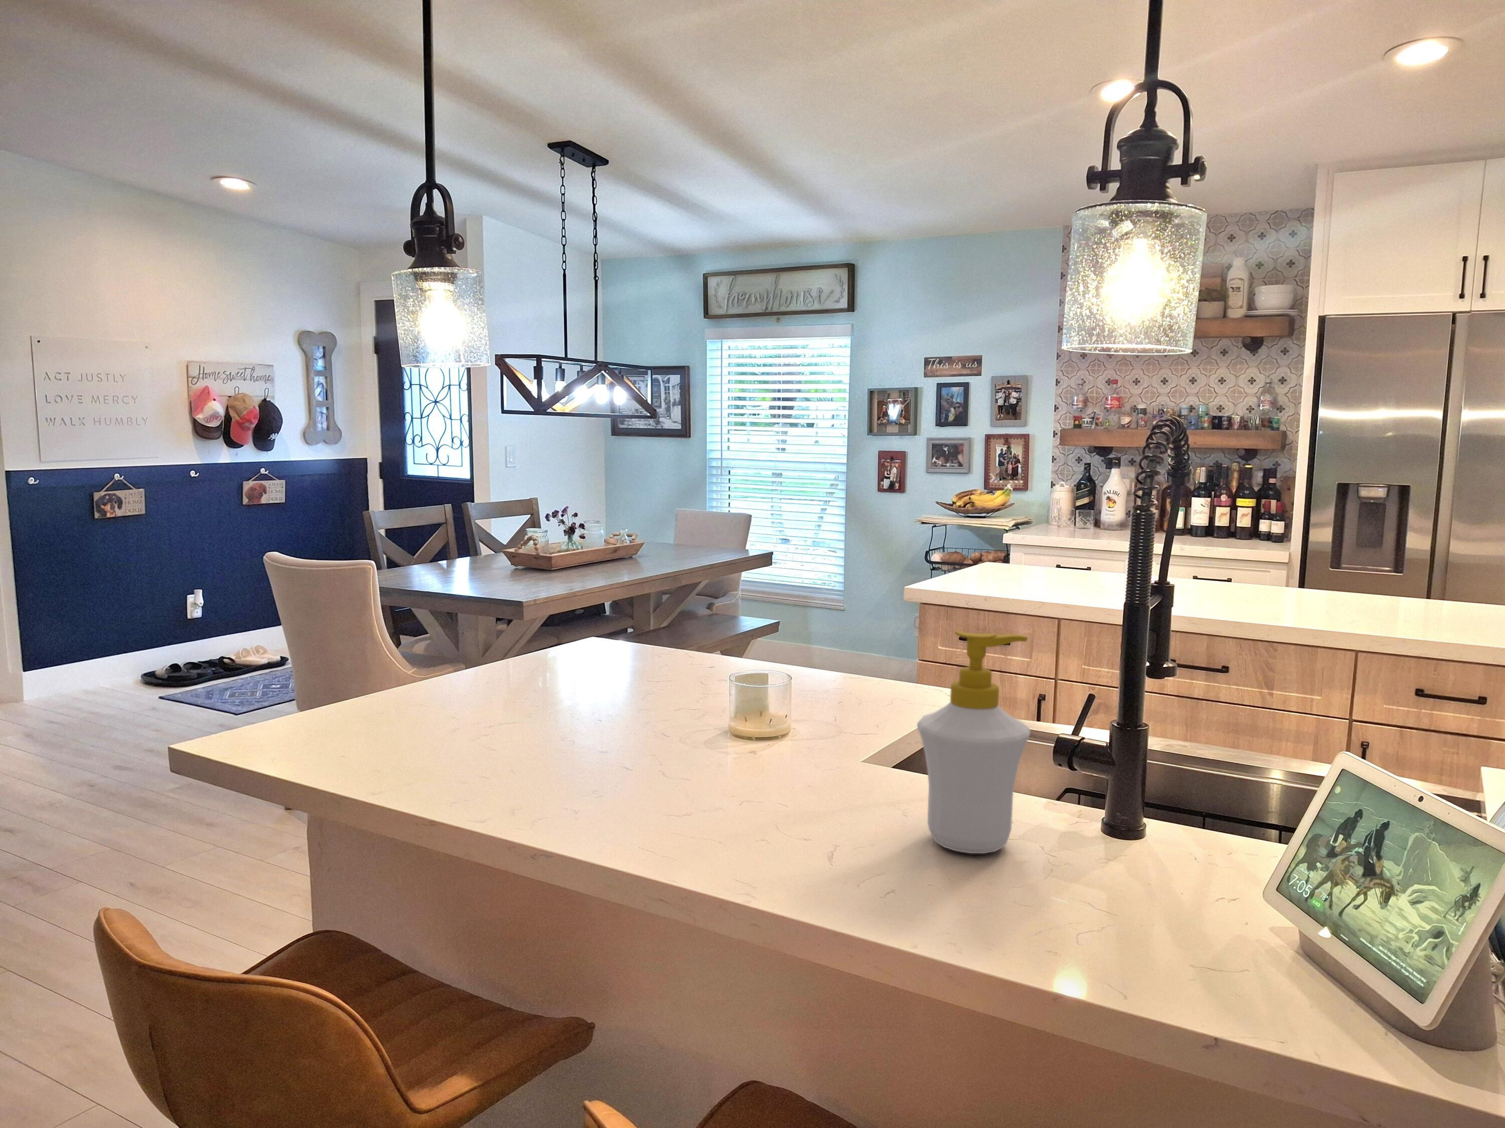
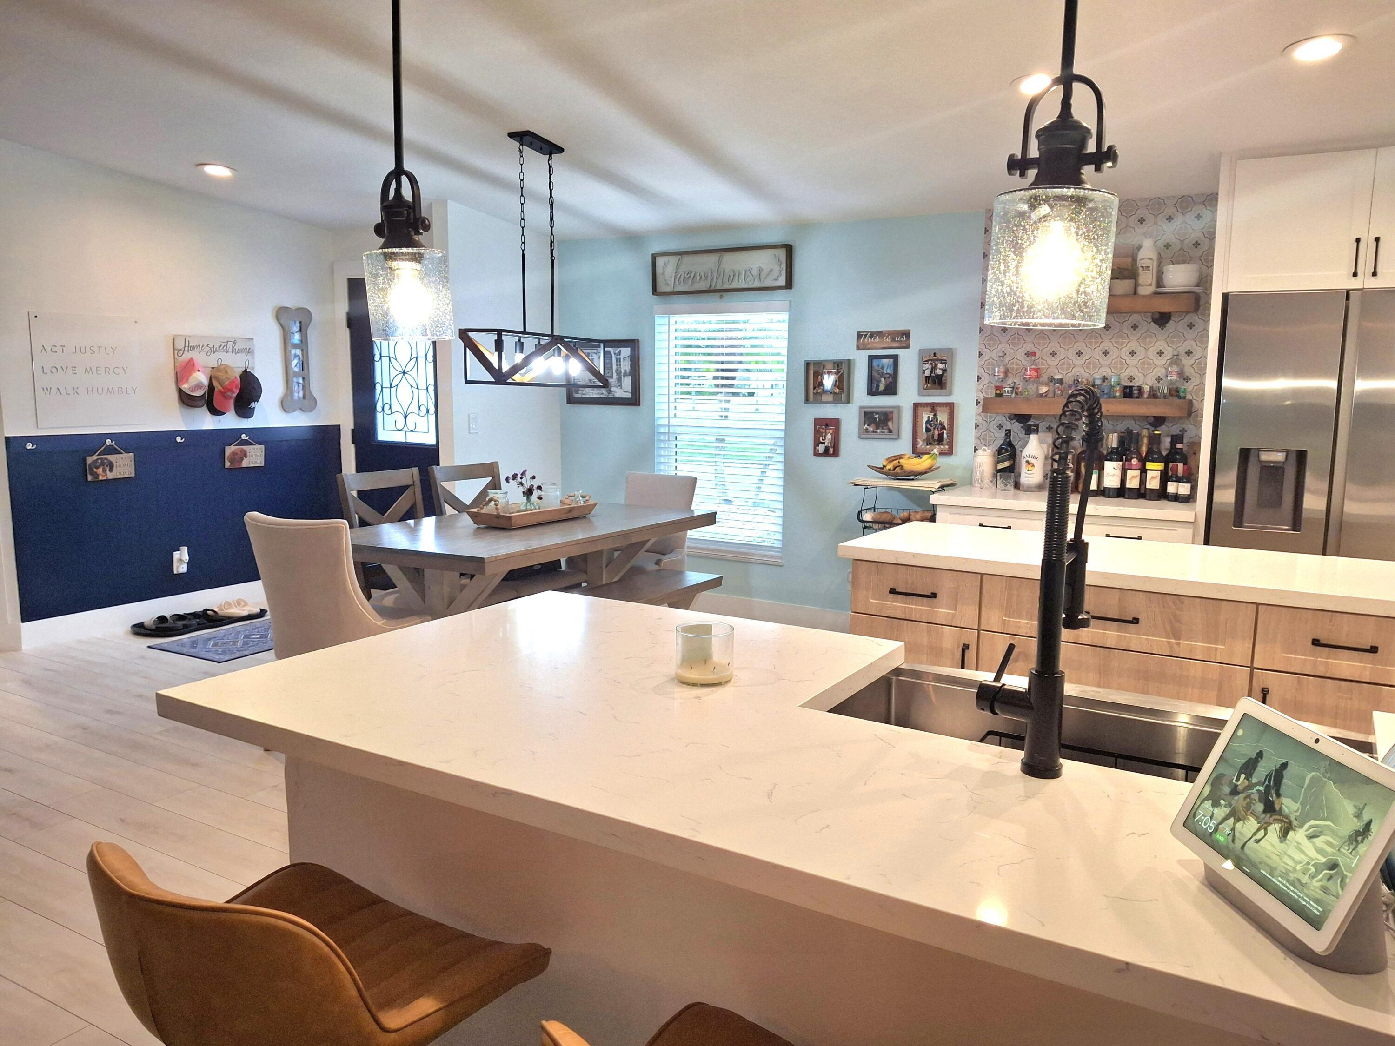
- soap bottle (973, 738)
